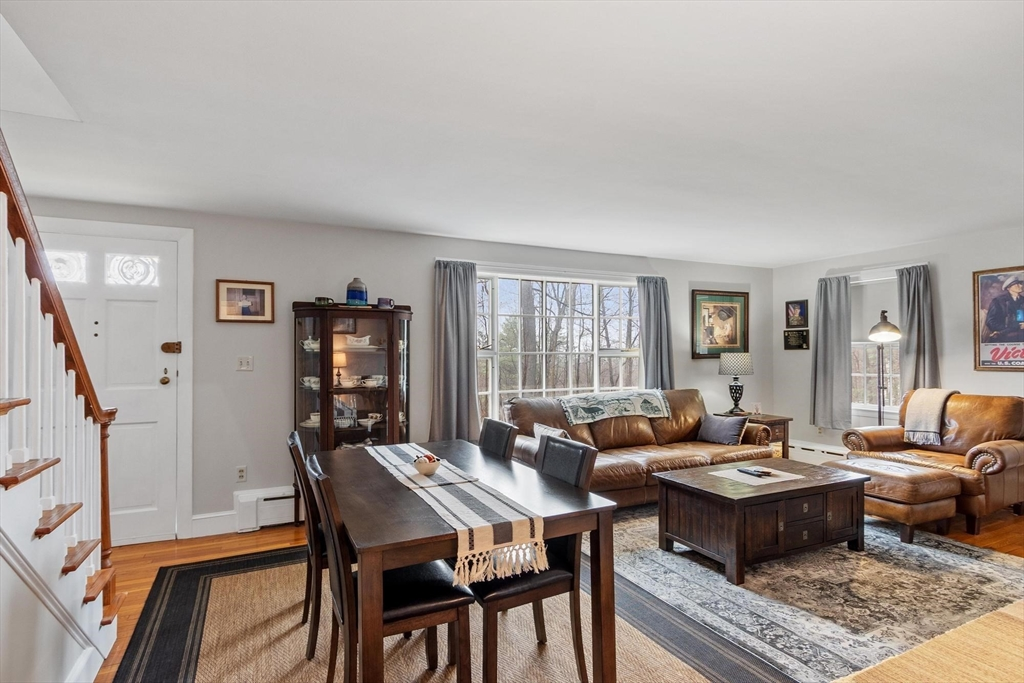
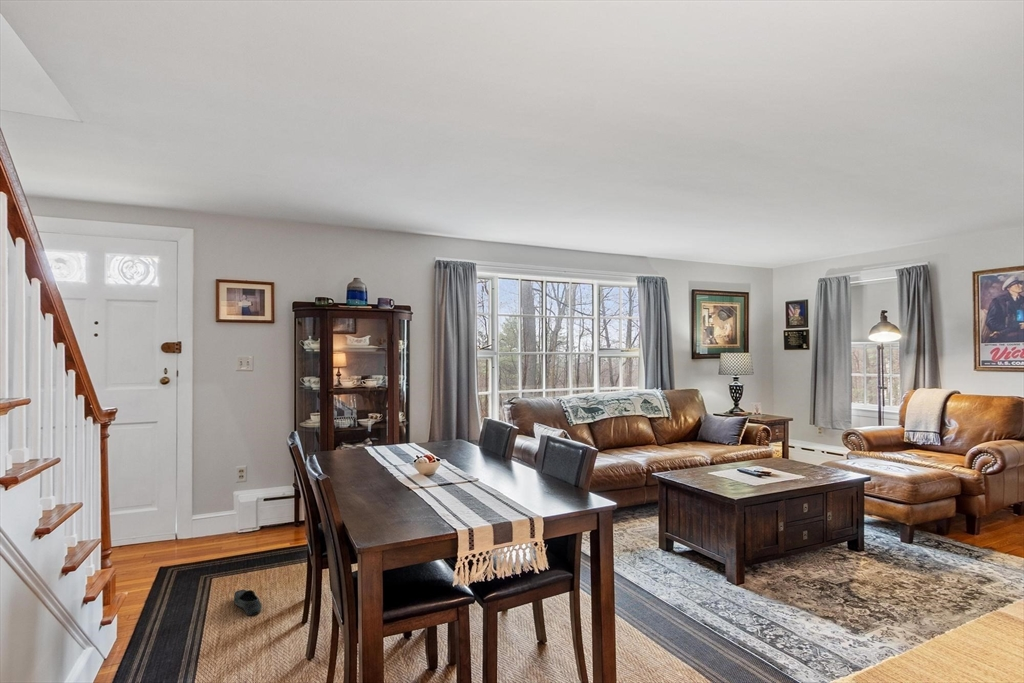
+ shoe (247, 598)
